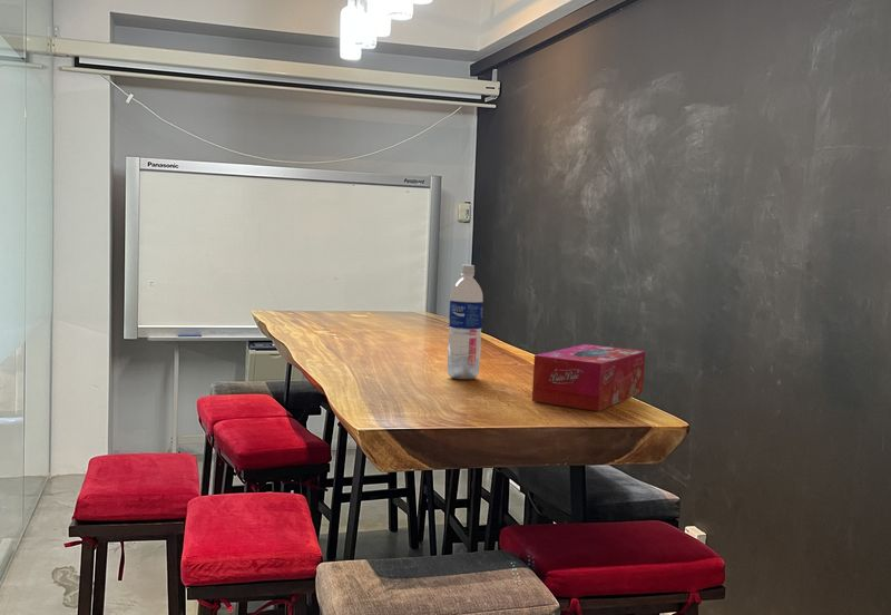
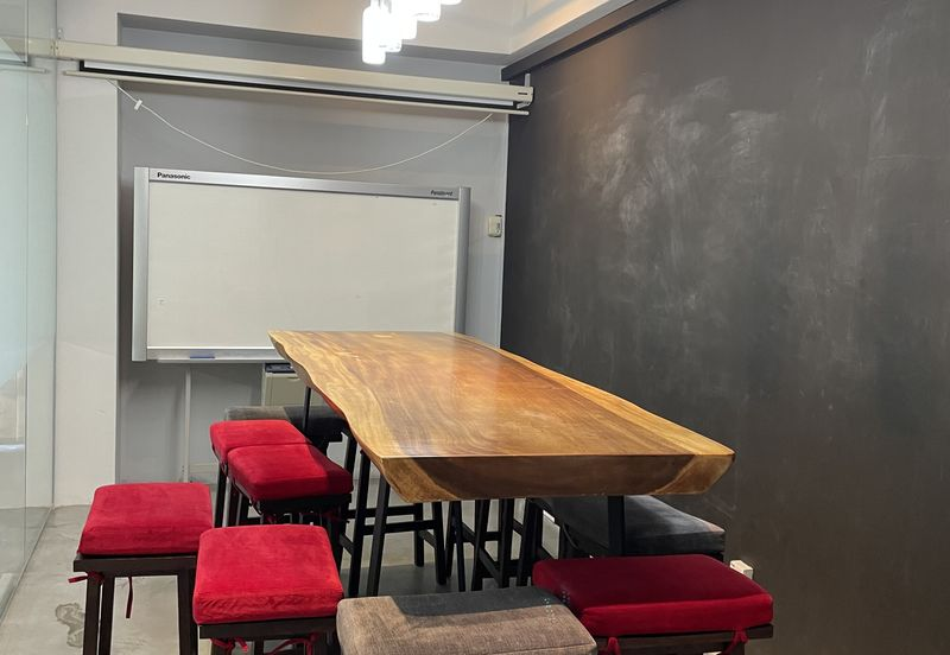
- water bottle (464, 321)
- tissue box (590, 374)
